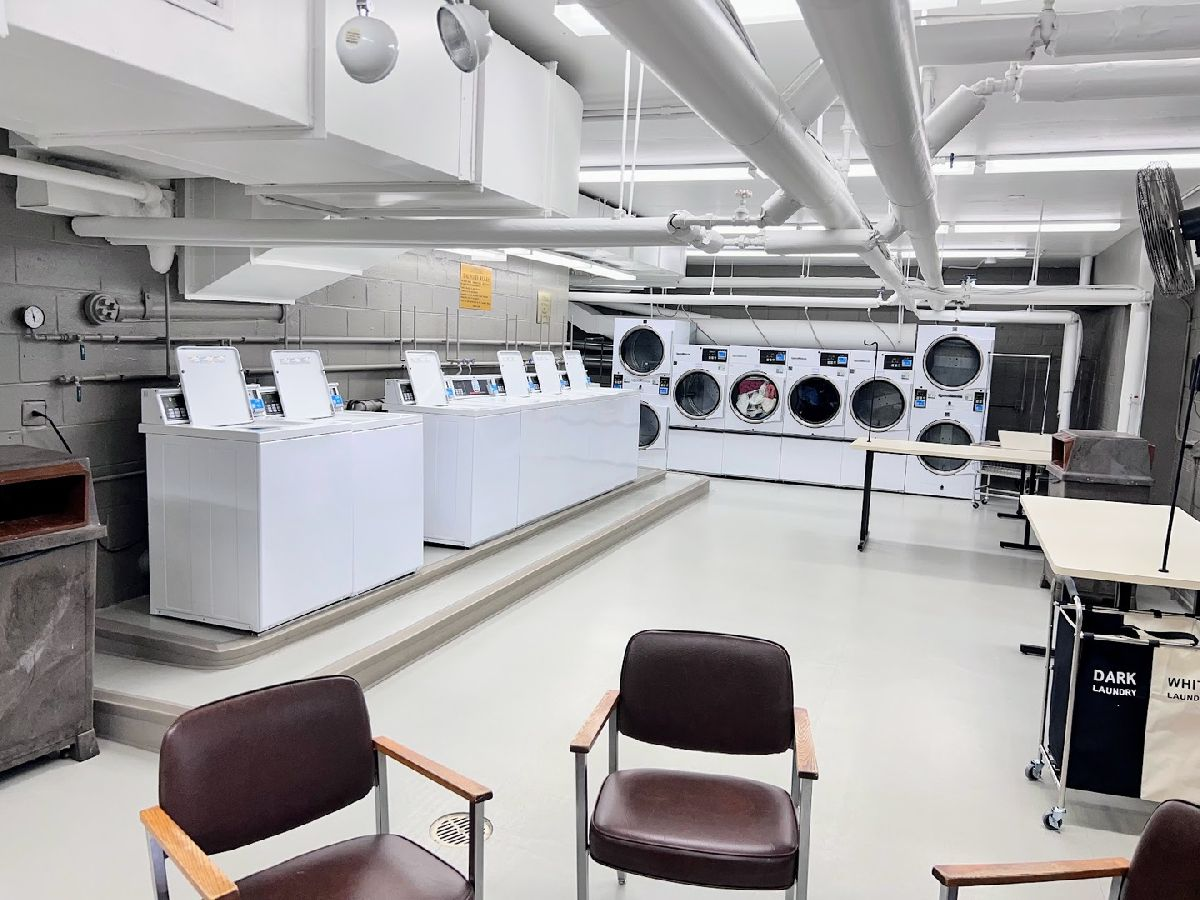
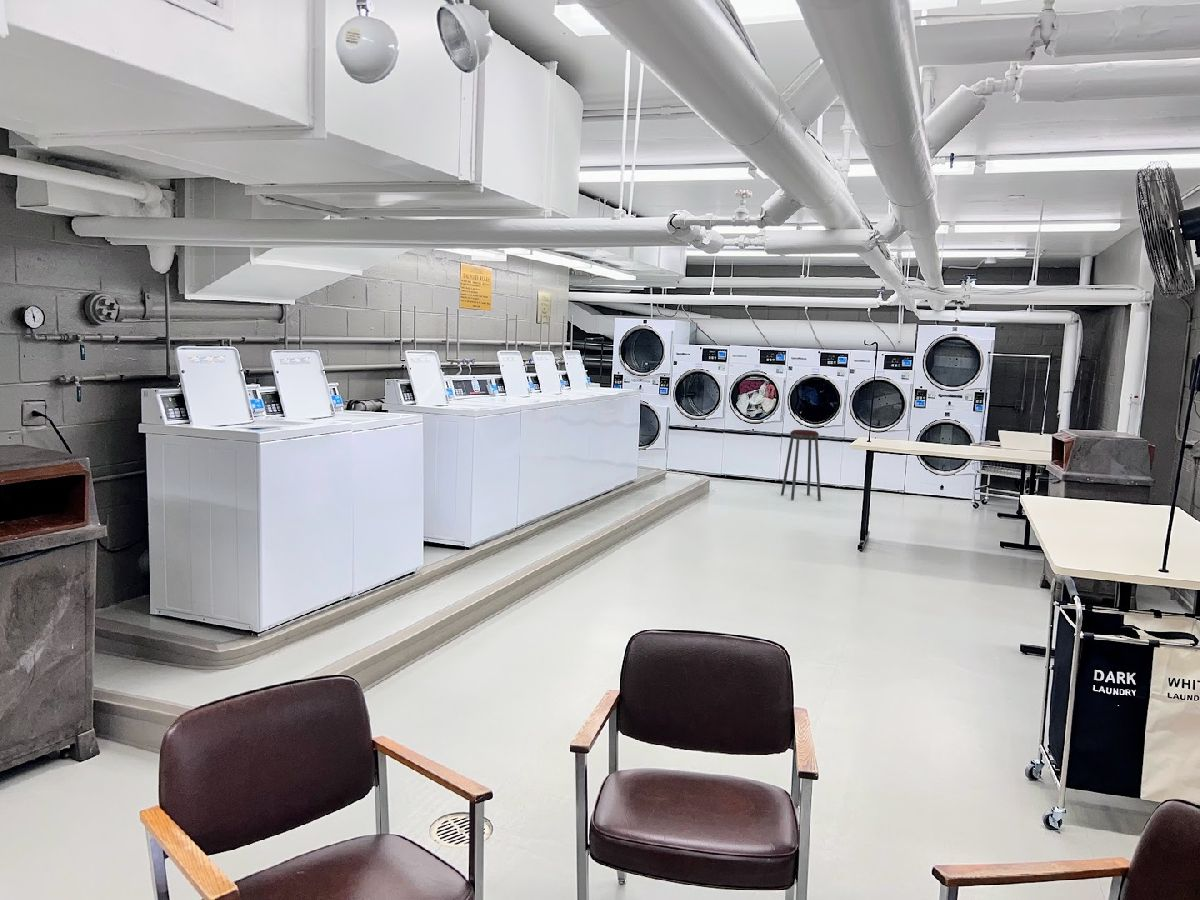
+ music stool (808, 464)
